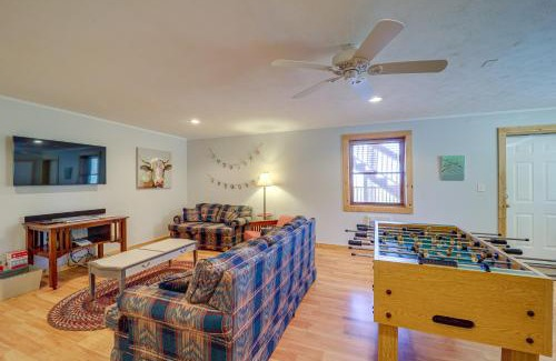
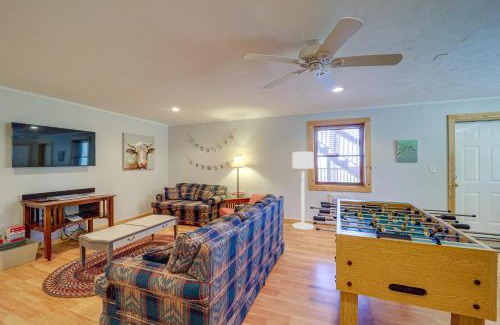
+ floor lamp (303, 189)
